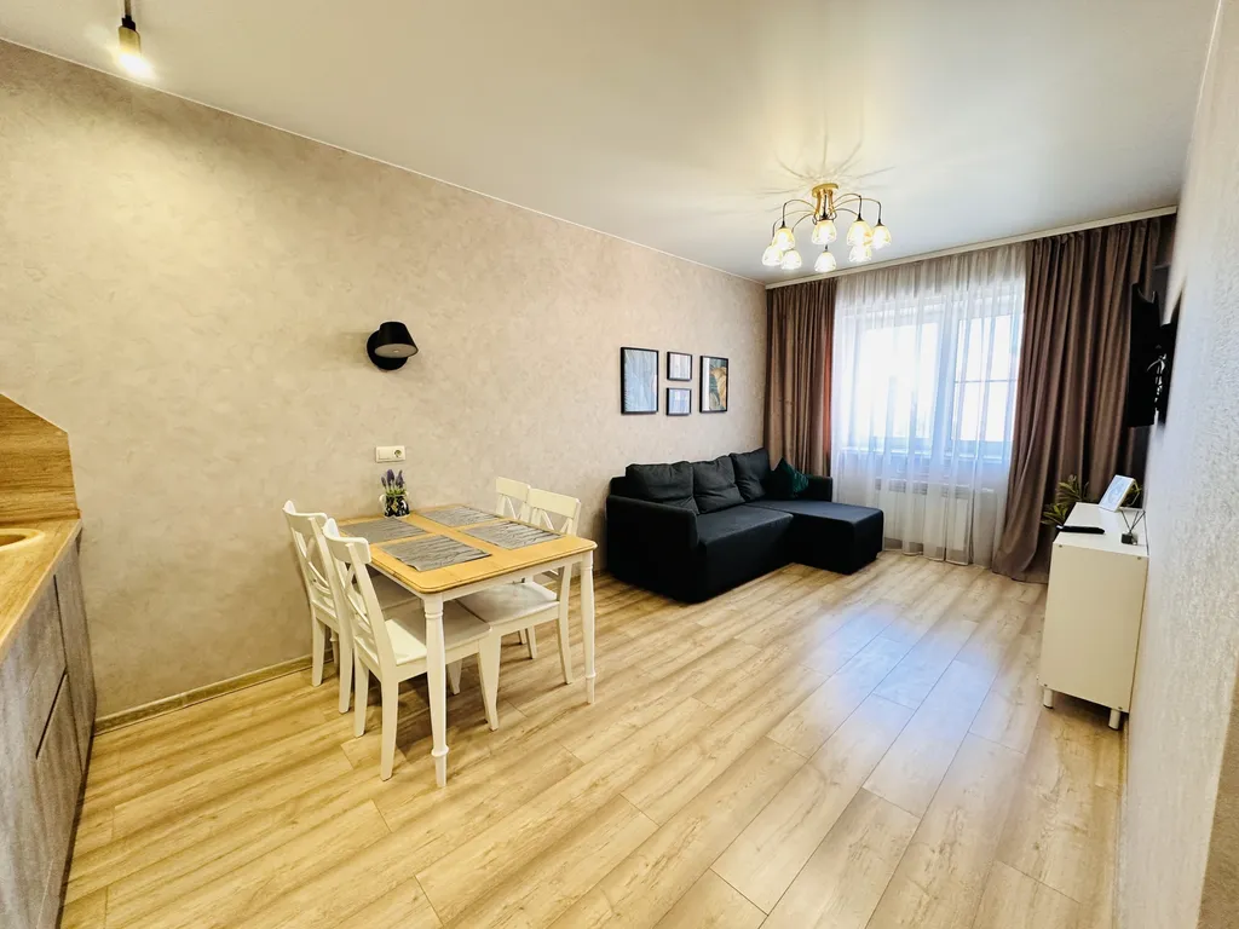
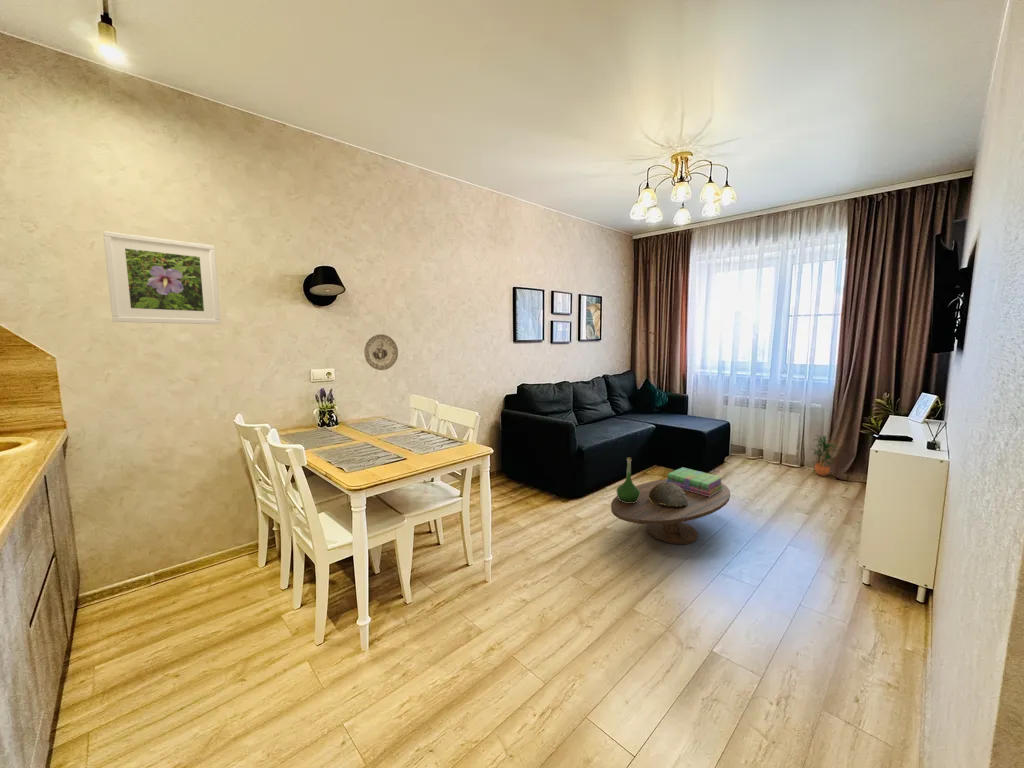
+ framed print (166, 281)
+ stack of books (694, 480)
+ coffee table (672, 514)
+ potted plant (825, 455)
+ decorative plate (381, 352)
+ vase (628, 478)
+ decorative bowl (668, 492)
